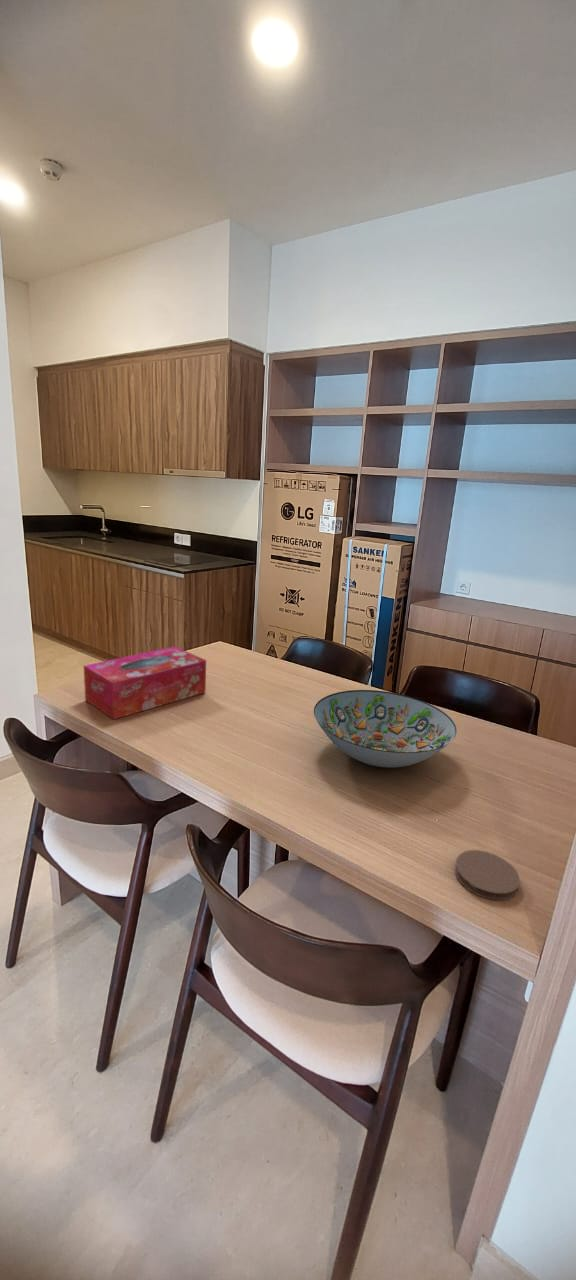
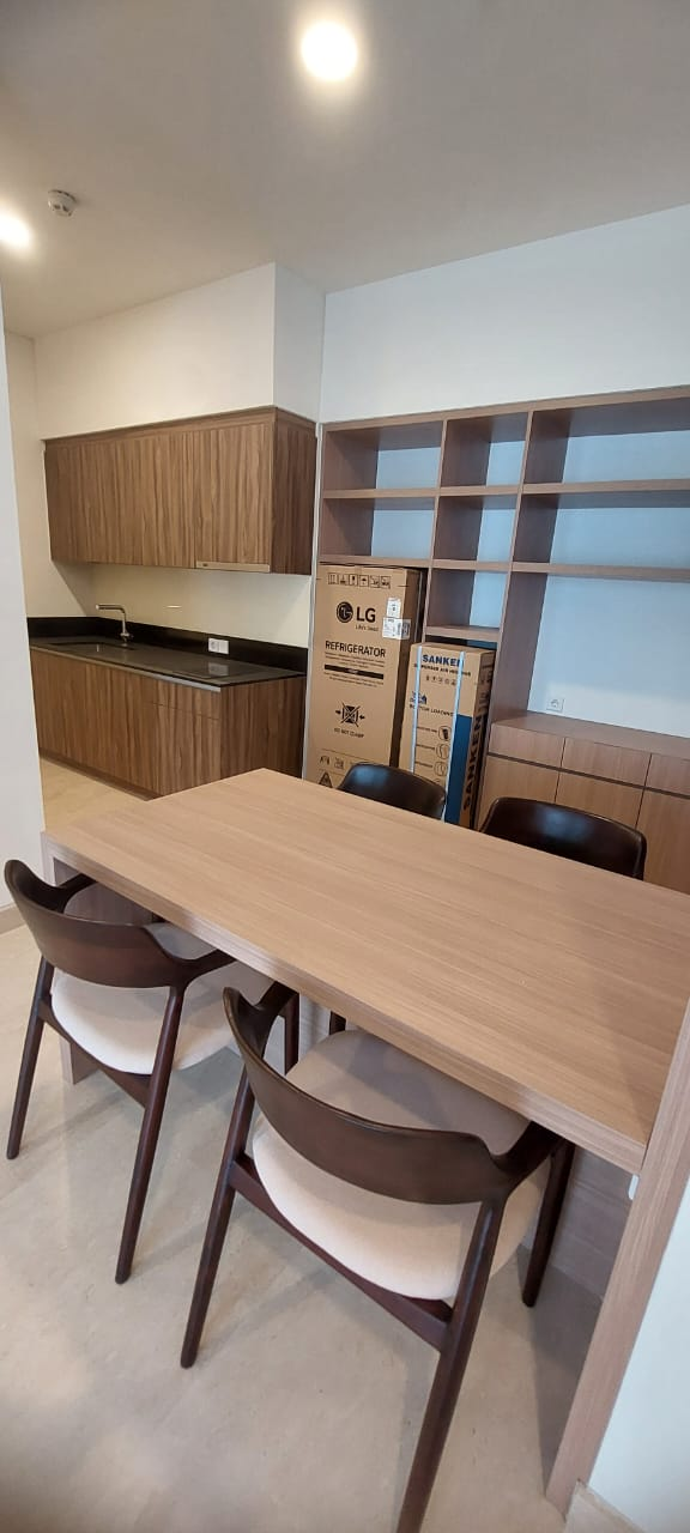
- coaster (486, 873)
- tissue box (147, 679)
- decorative bowl (381, 736)
